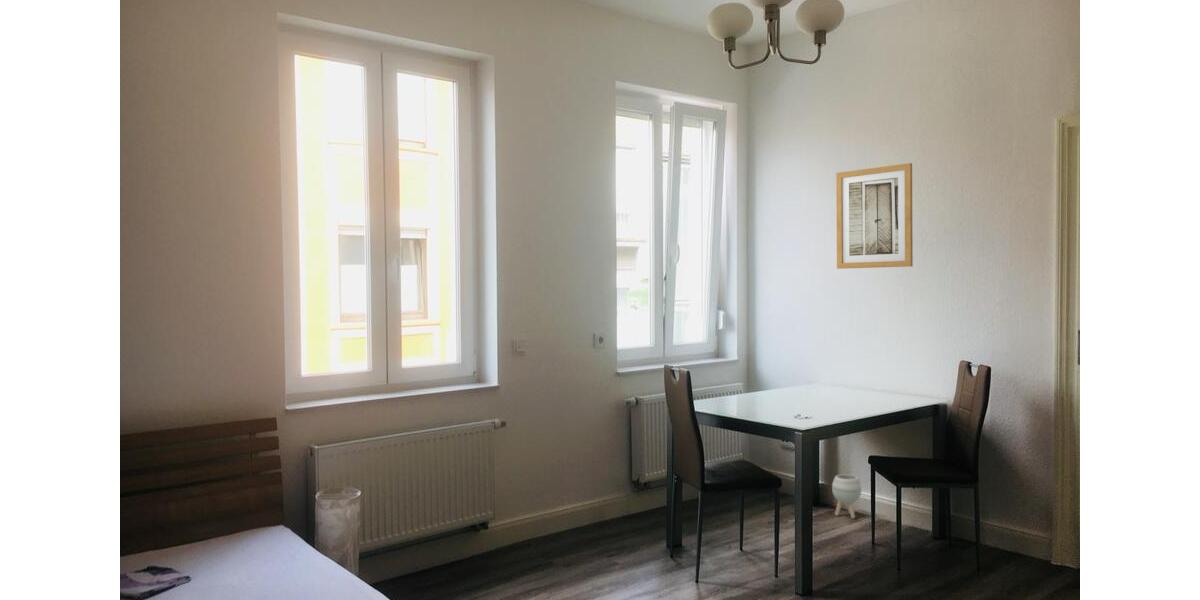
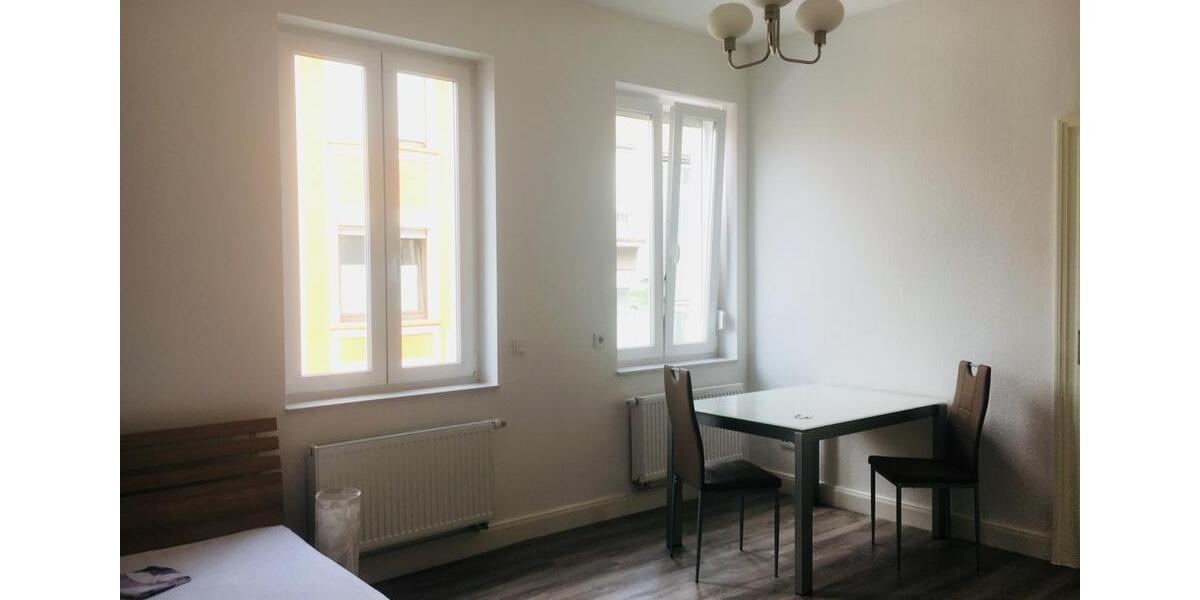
- planter (846, 496)
- wall art (873, 217)
